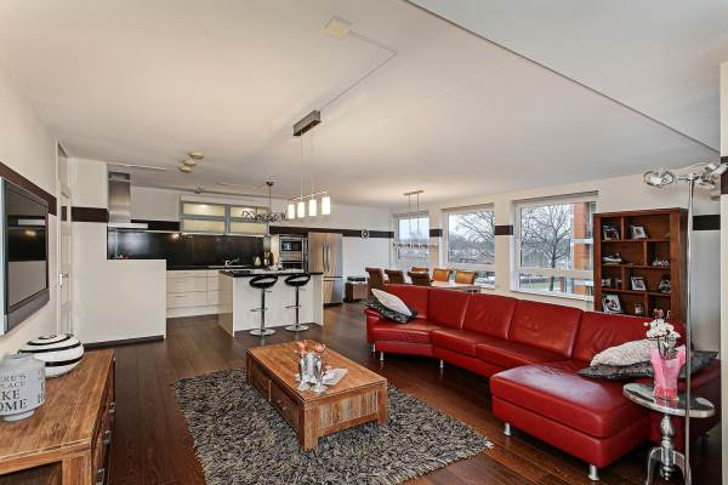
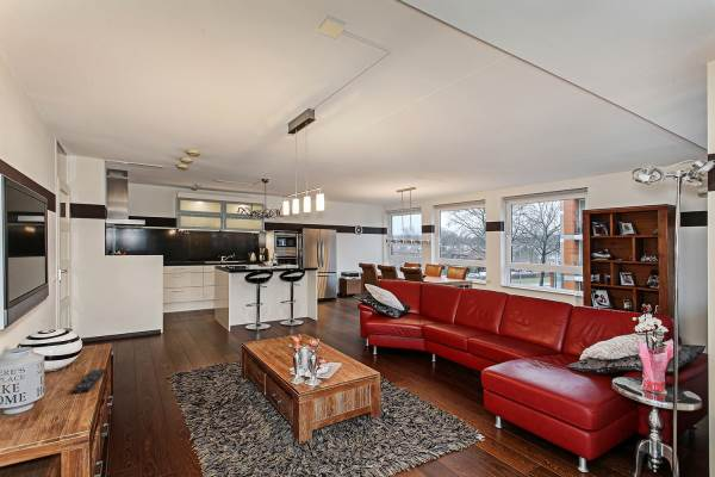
+ remote control (89, 379)
